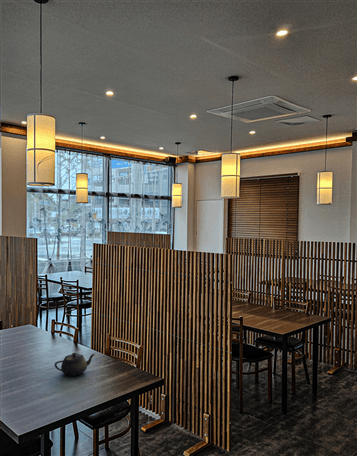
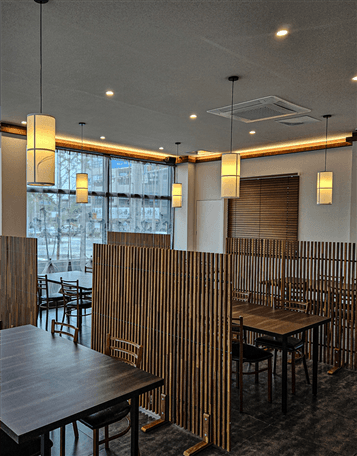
- teapot (75, 362)
